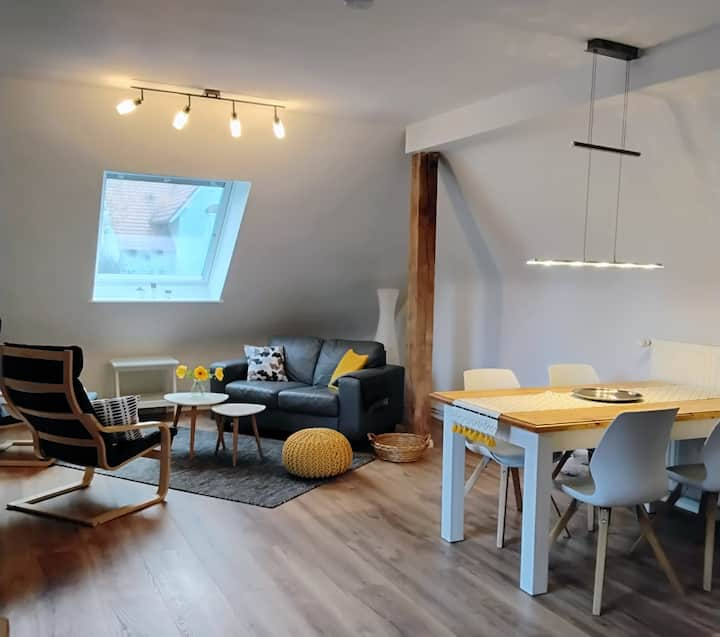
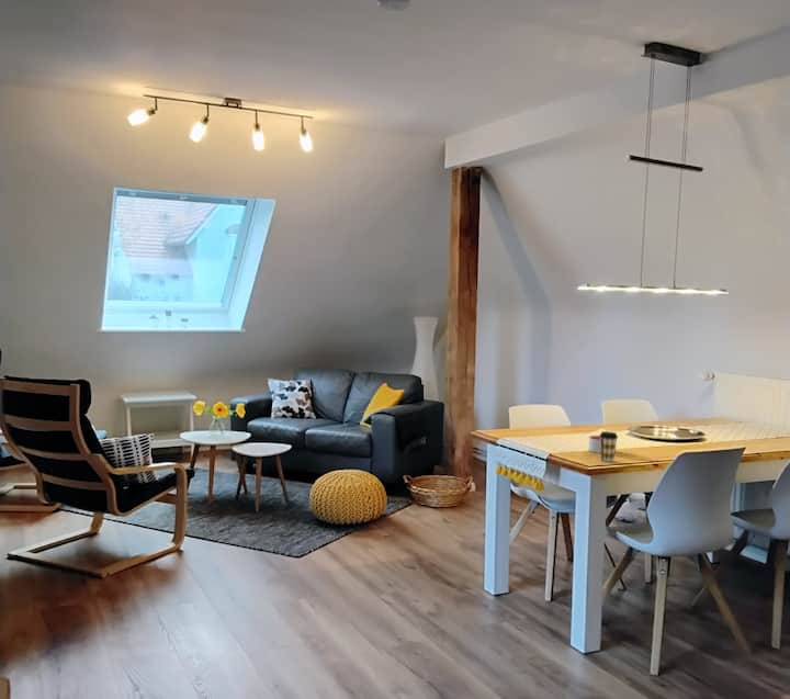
+ candle (599, 443)
+ coffee cup (608, 447)
